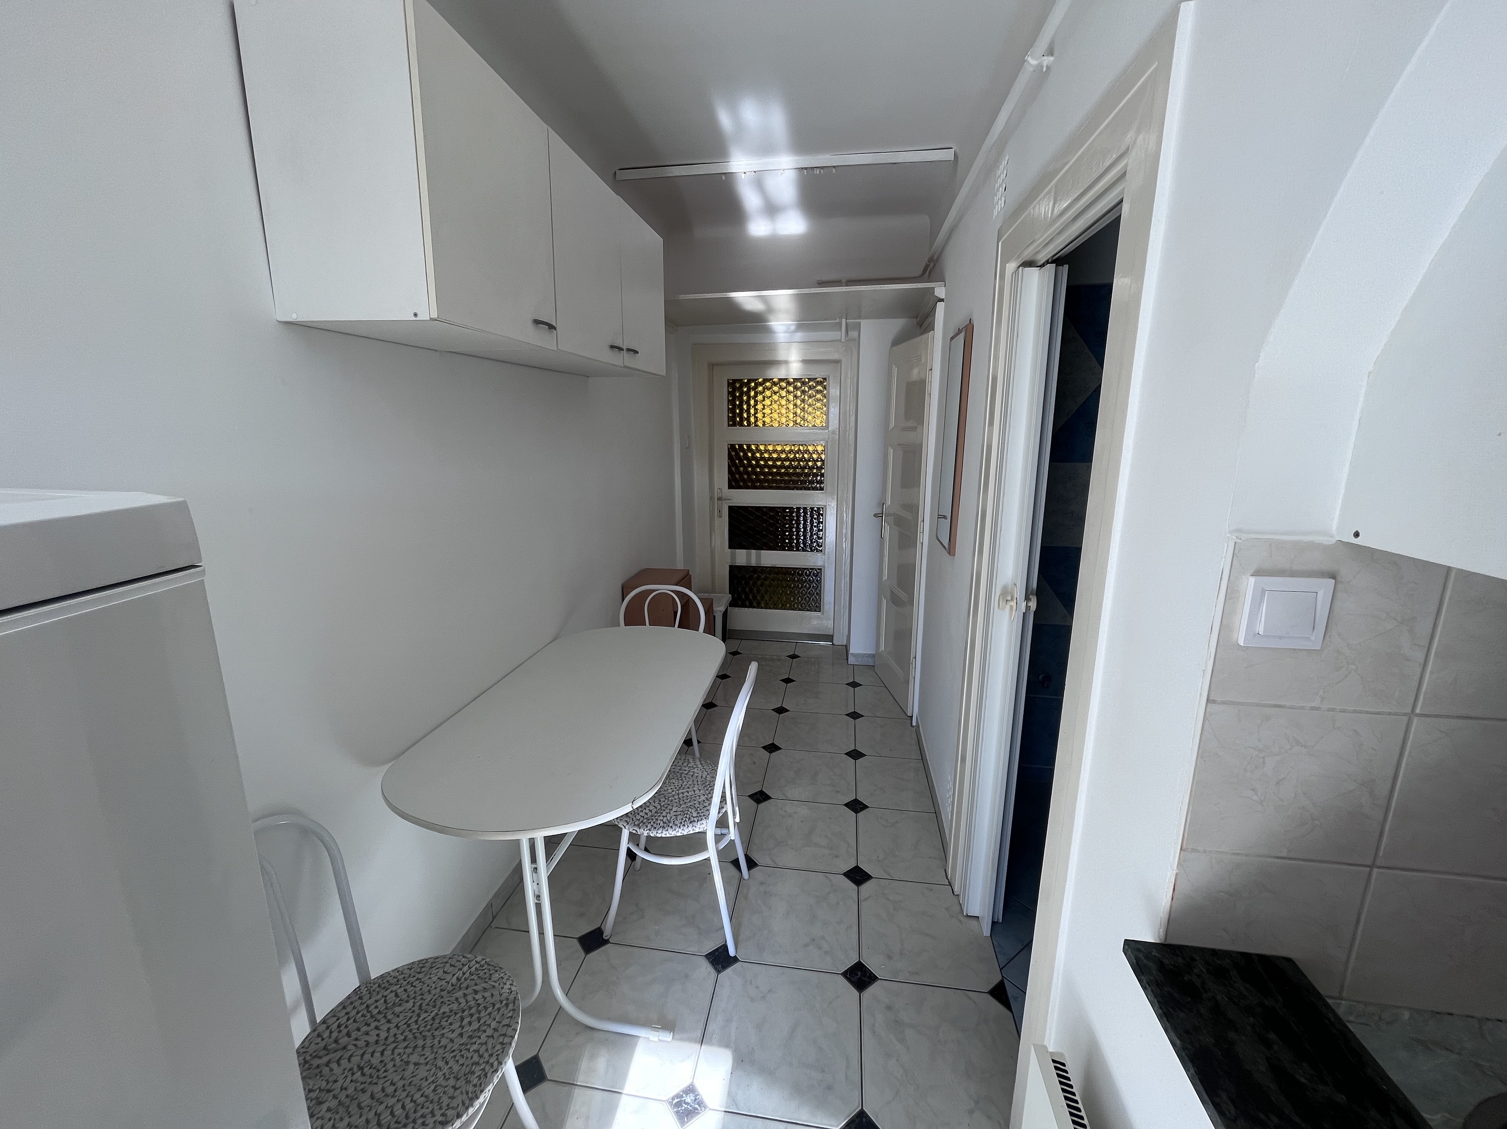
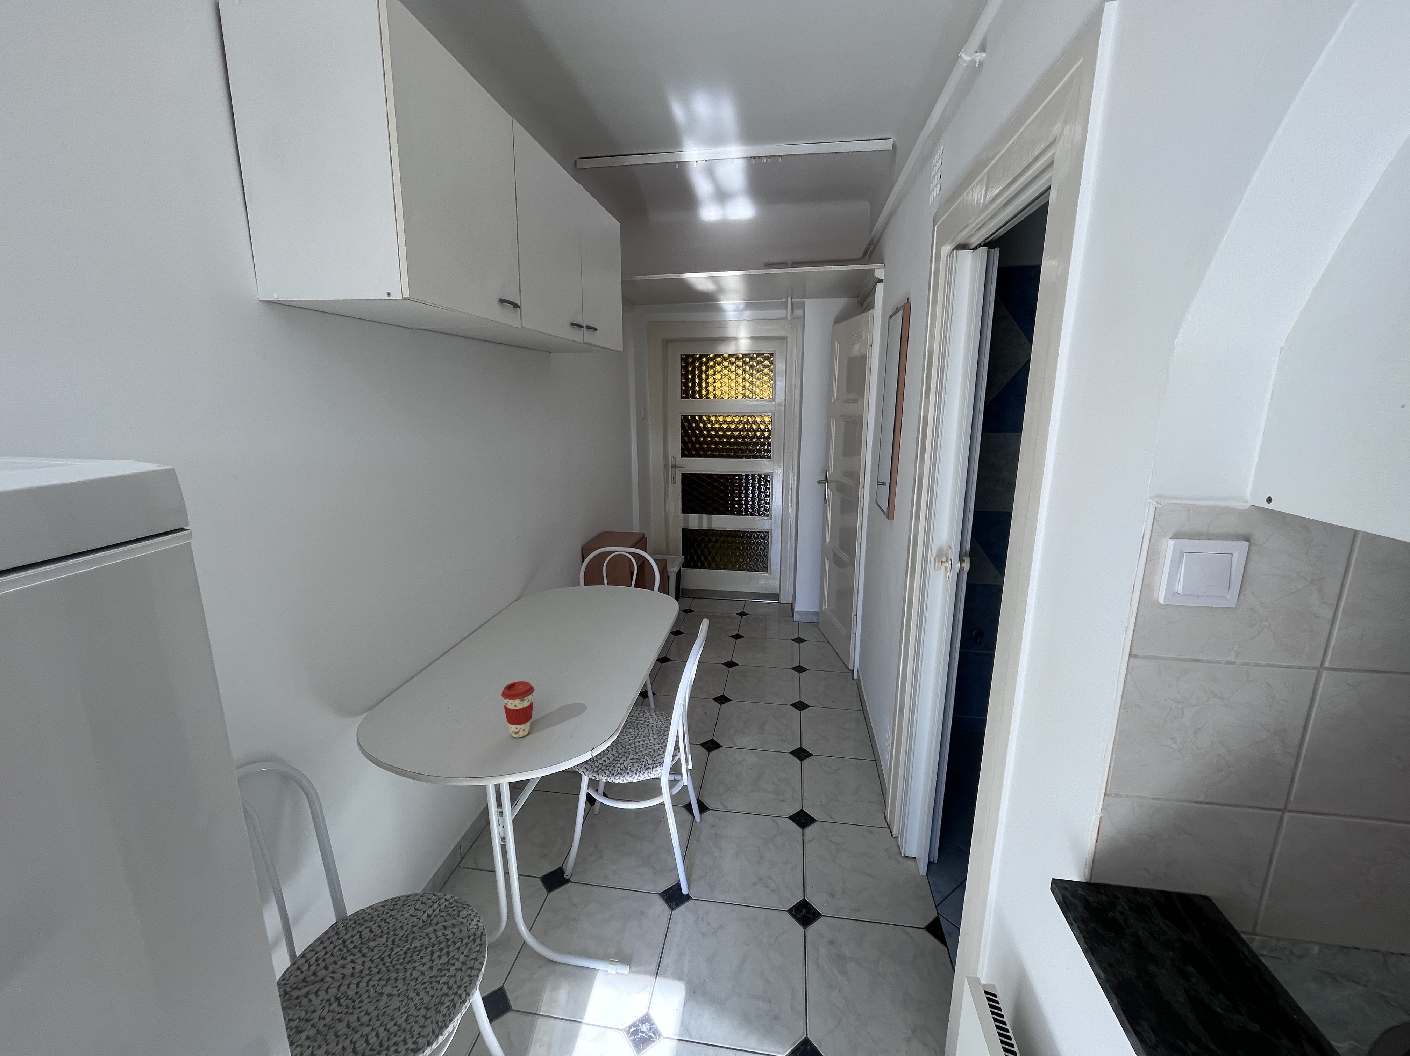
+ coffee cup (518, 710)
